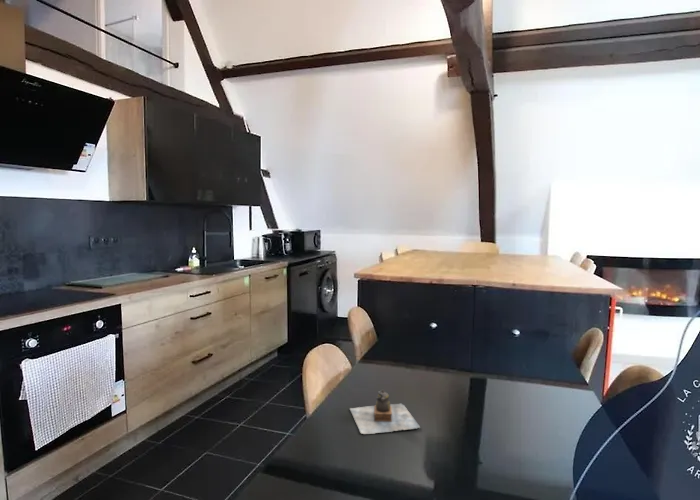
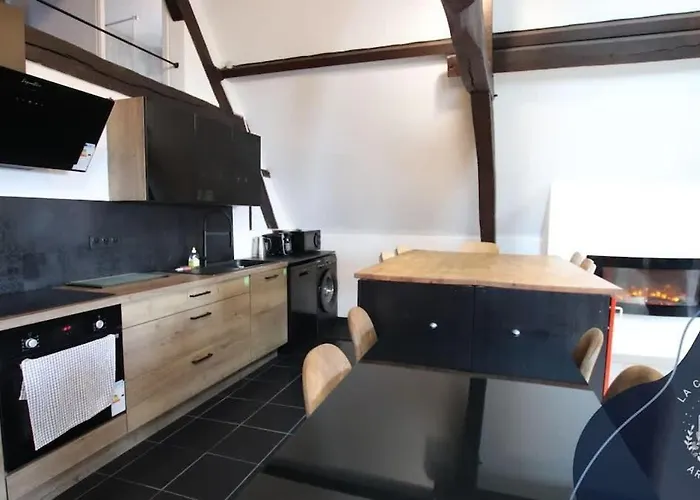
- teapot (382, 404)
